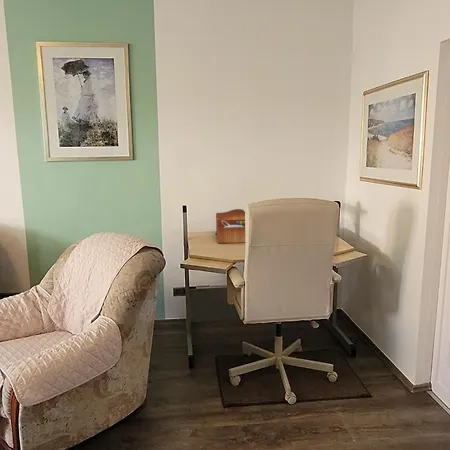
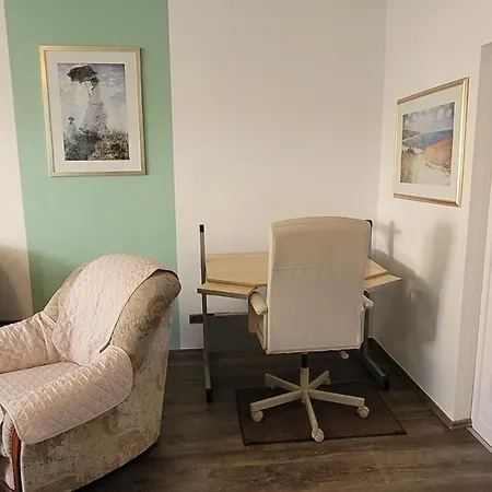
- sewing box (230, 225)
